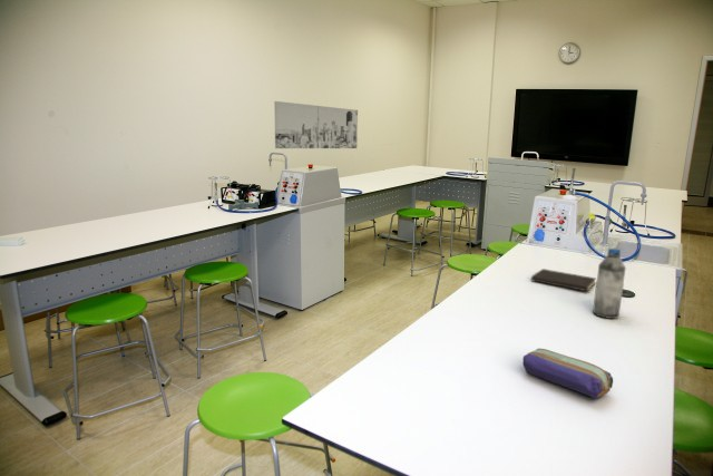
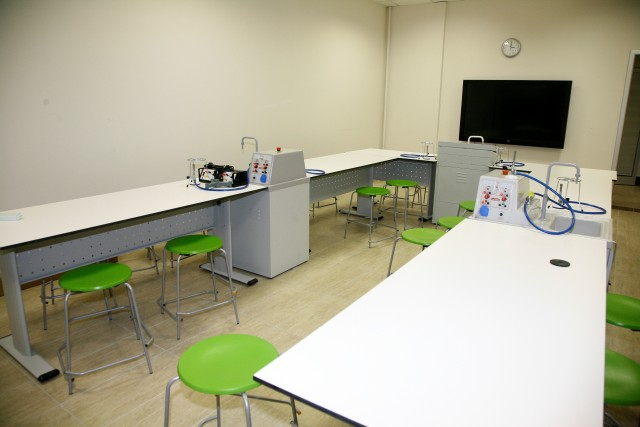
- water bottle (609, 282)
- hardcover book (563, 279)
- pencil case (565, 371)
- wall art (320, 127)
